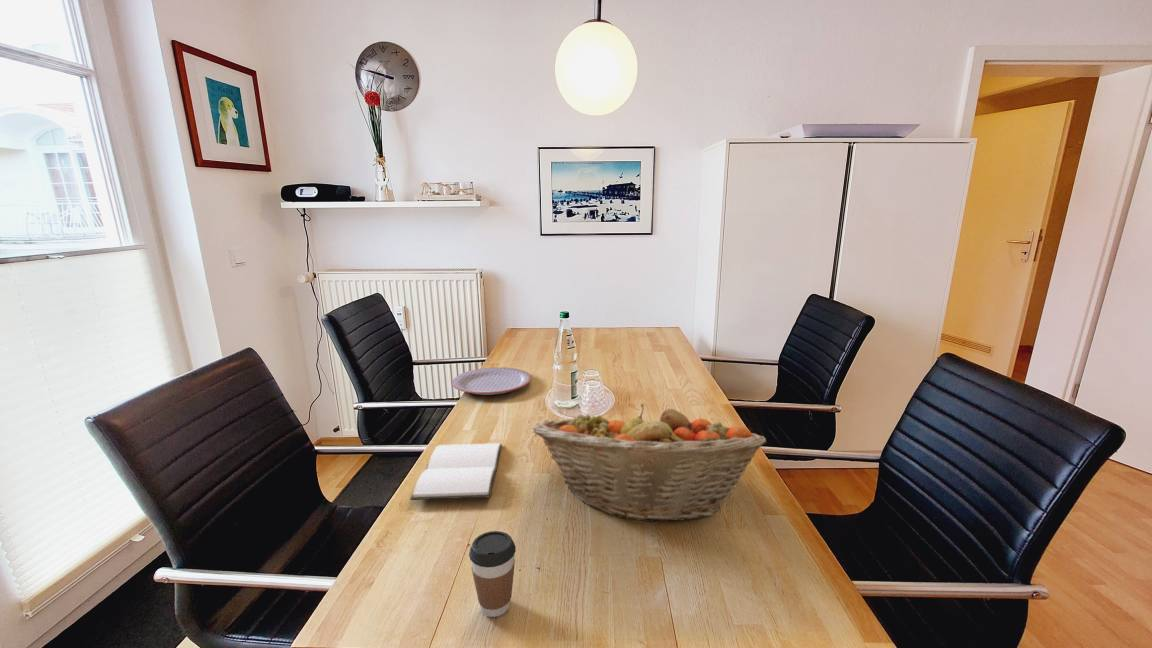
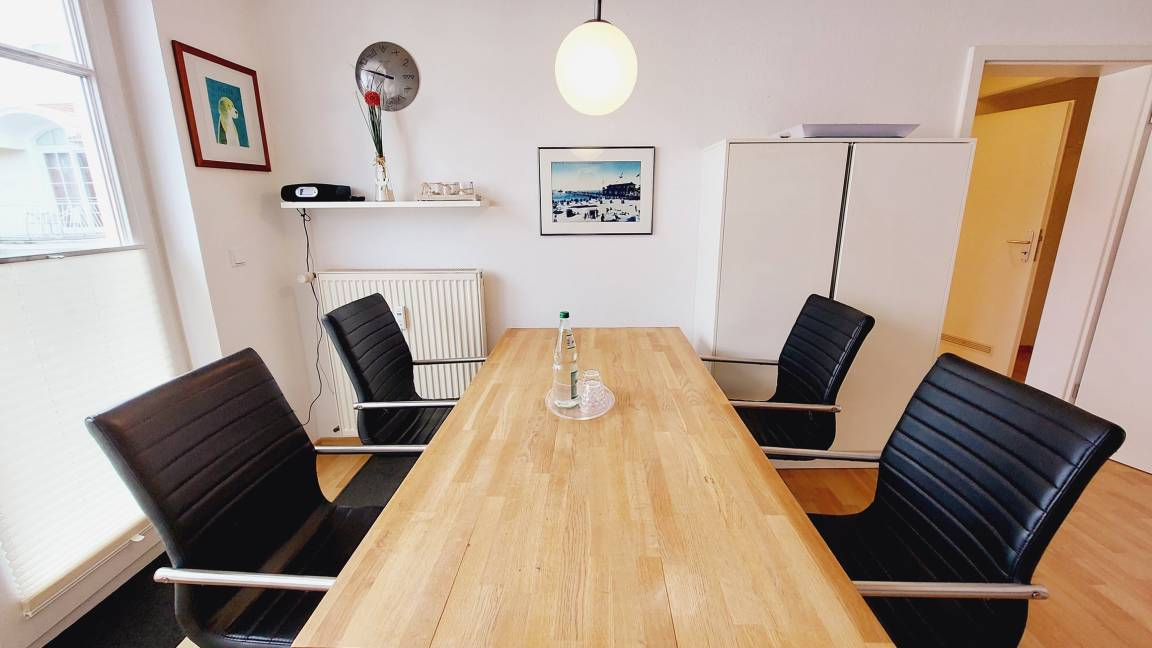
- coffee cup (493, 574)
- fruit basket (644, 448)
- book (461, 467)
- plate (492, 382)
